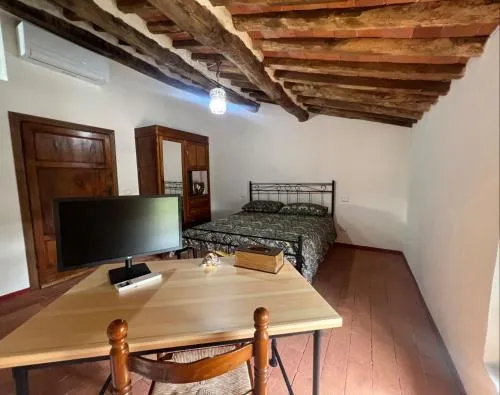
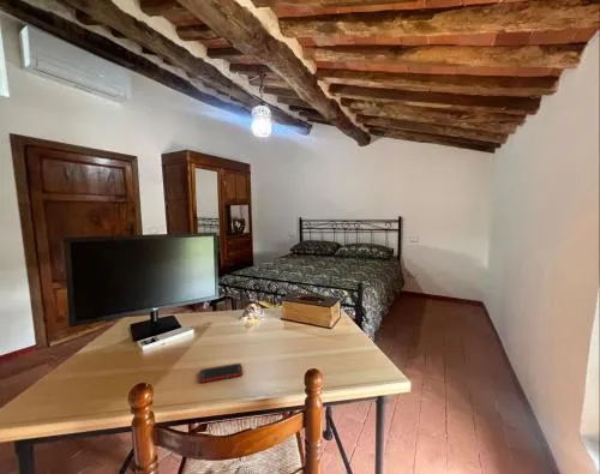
+ cell phone (221, 372)
